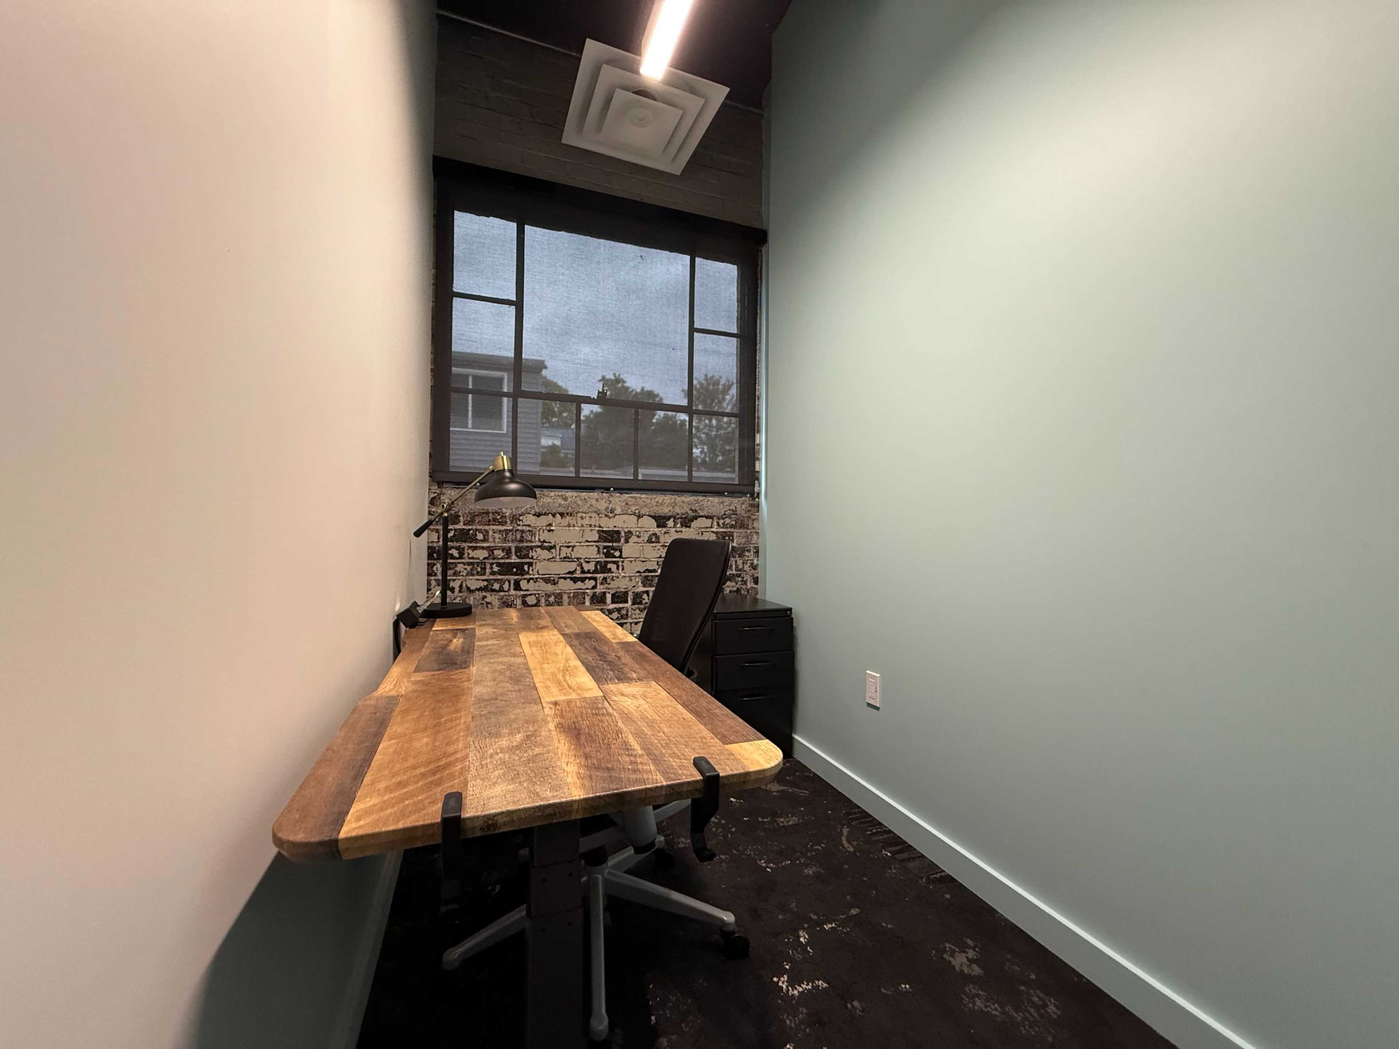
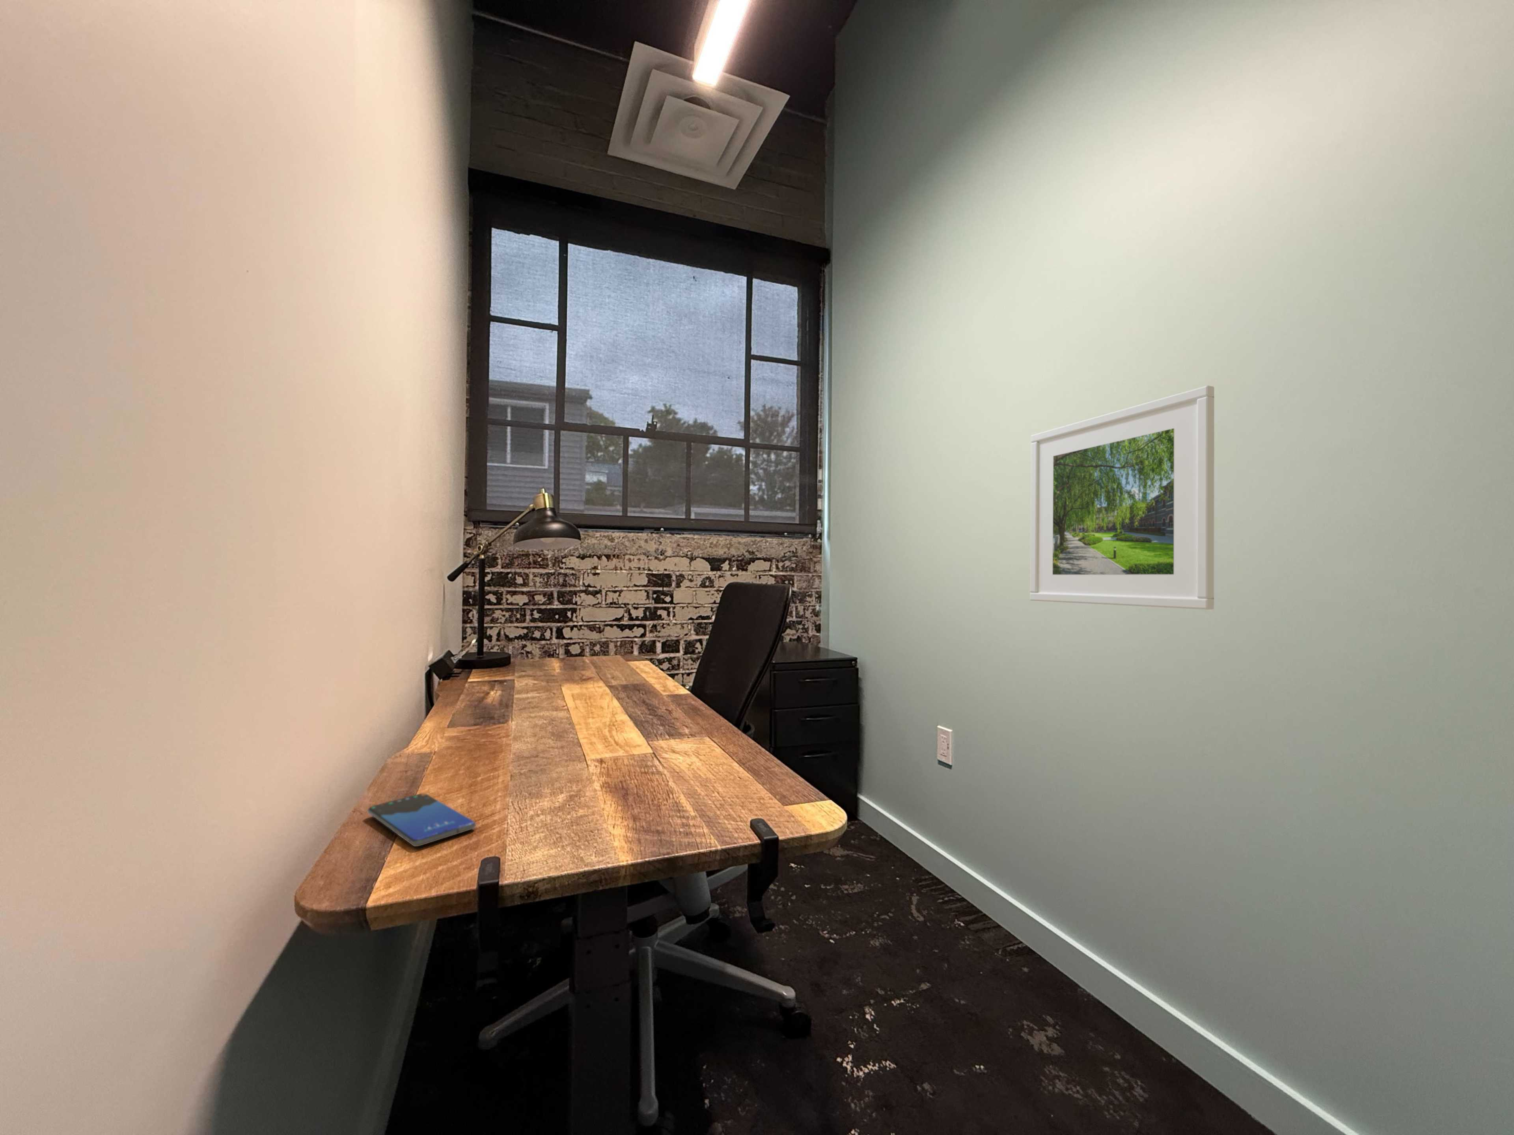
+ smartphone (420, 818)
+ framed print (1109, 509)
